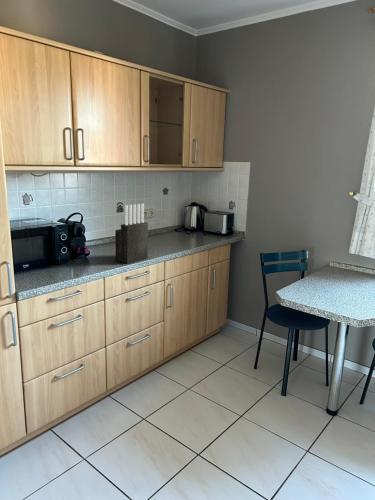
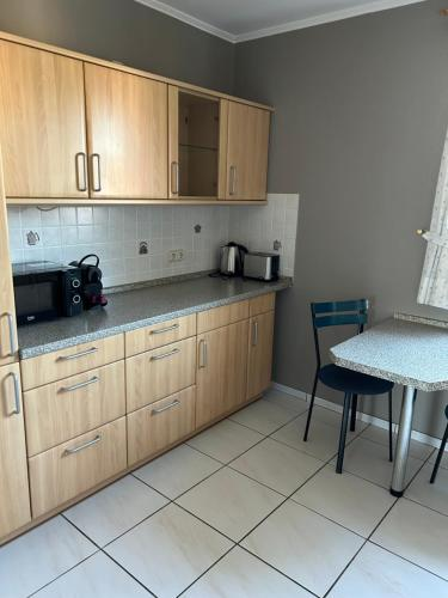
- knife block (130, 232)
